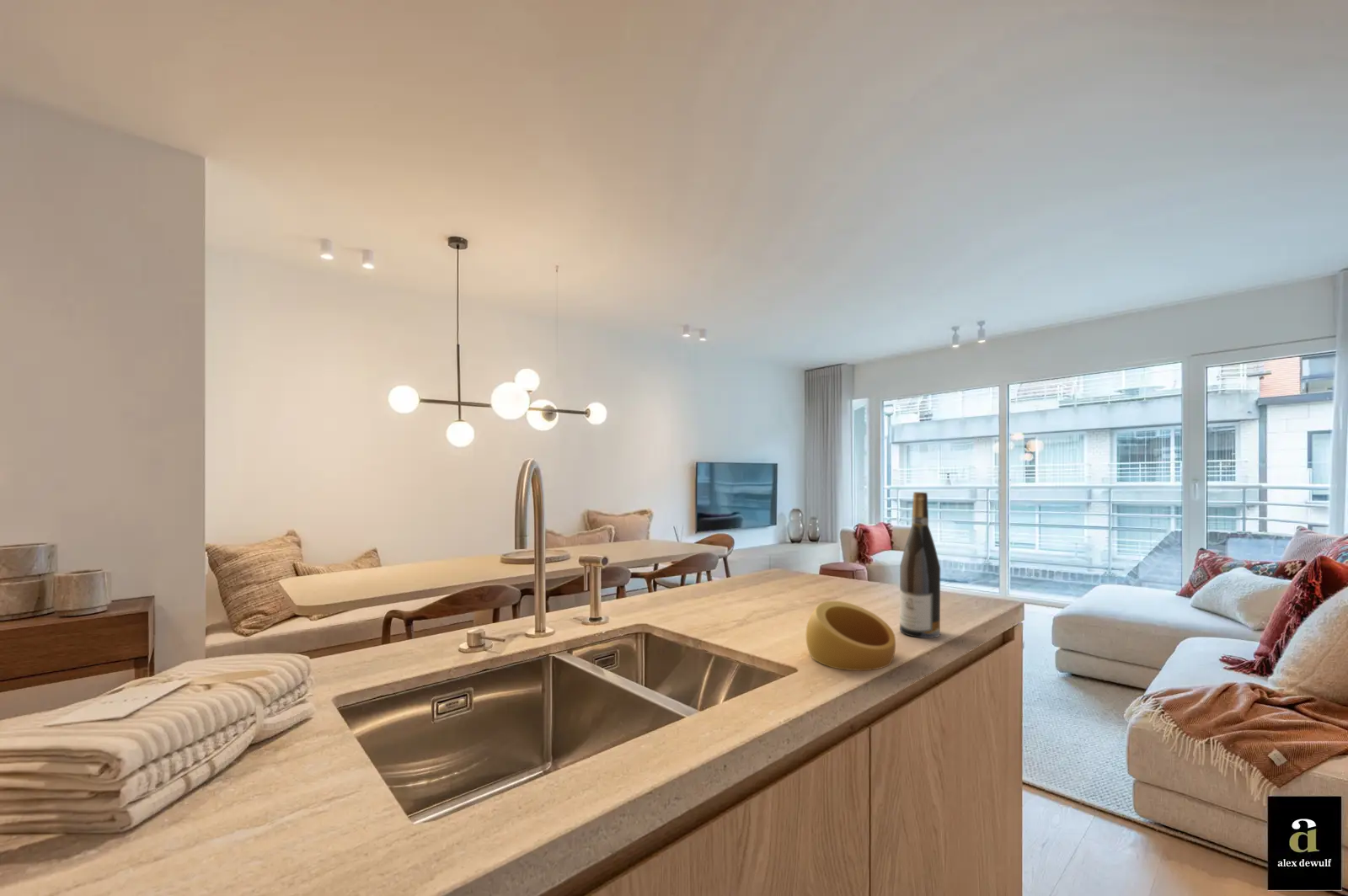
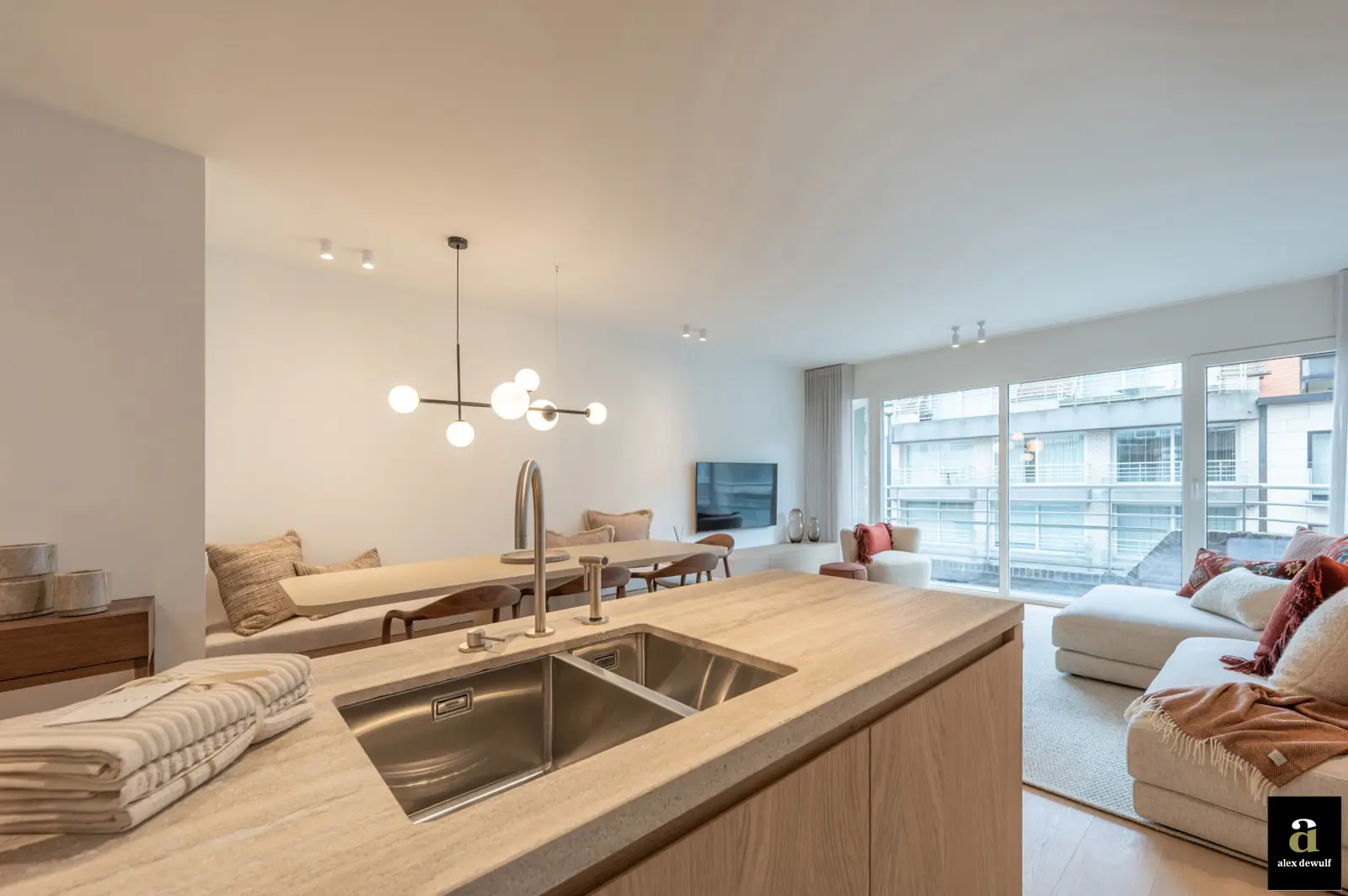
- wine bottle (920, 562)
- ring (849, 632)
